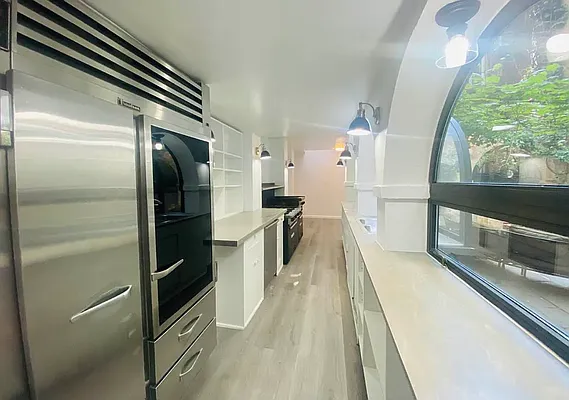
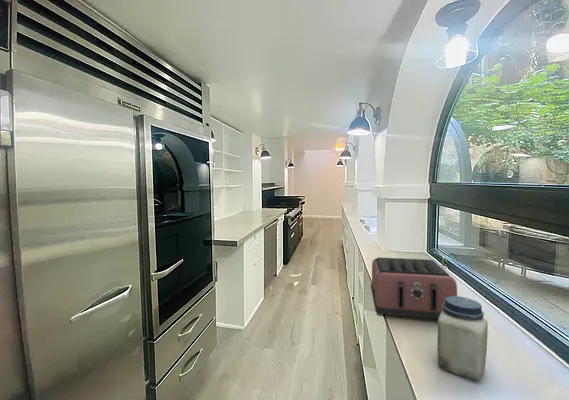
+ toaster (409, 285)
+ jar (462, 333)
